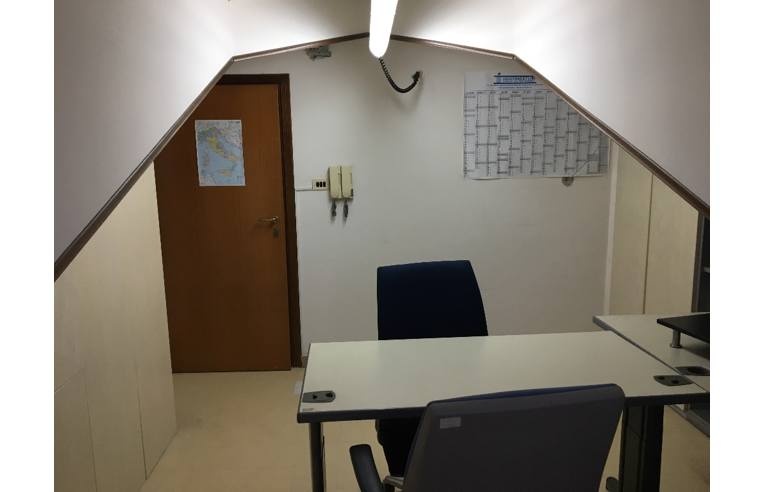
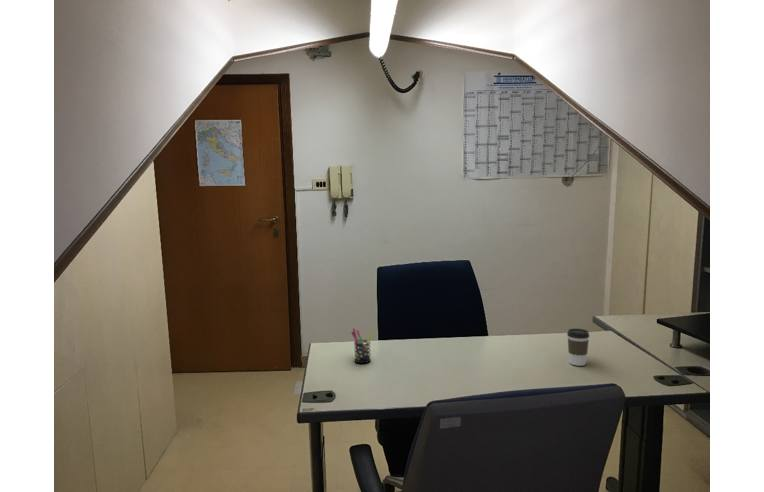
+ coffee cup (577, 347)
+ pen holder (361, 345)
